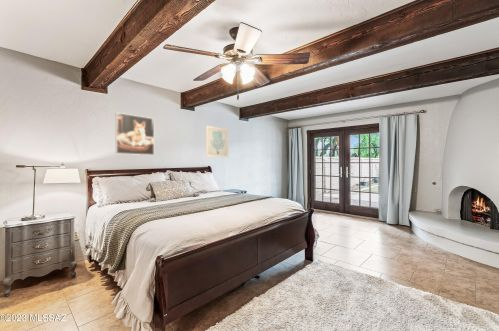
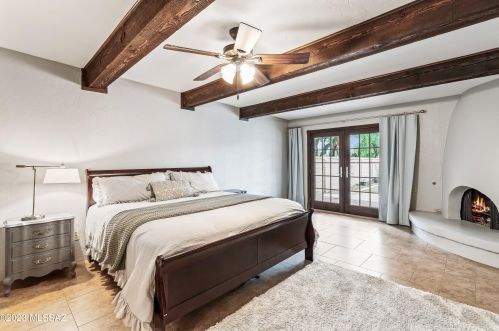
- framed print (135, 135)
- wall art (217, 142)
